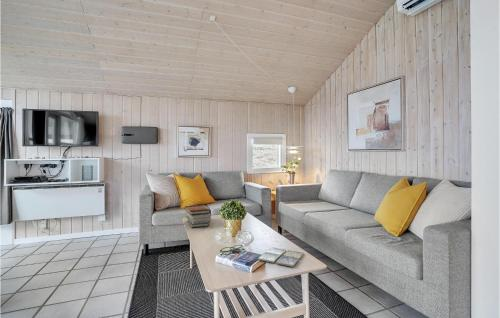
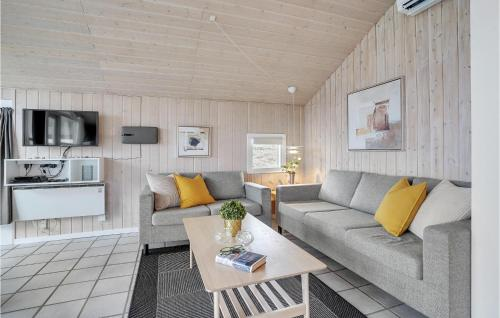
- book stack (197, 215)
- drink coaster (281, 255)
